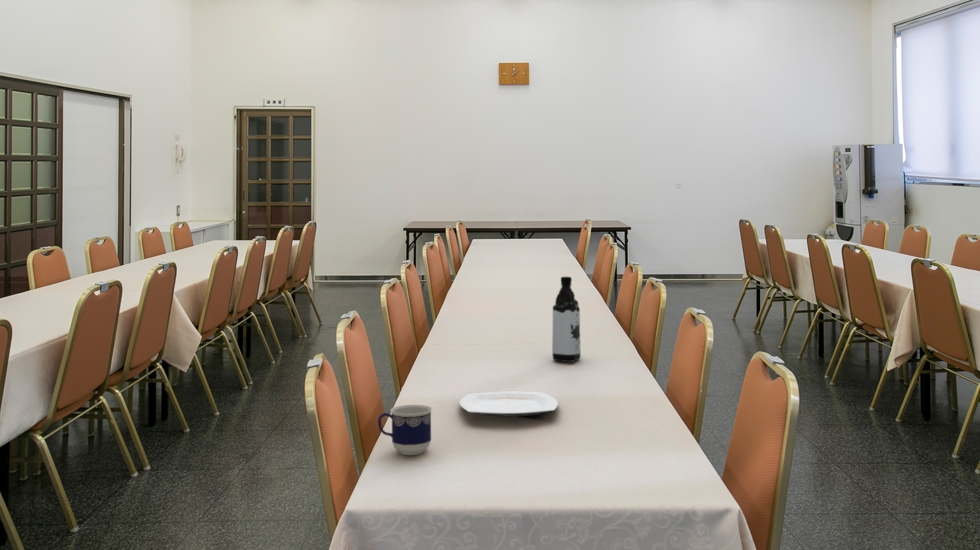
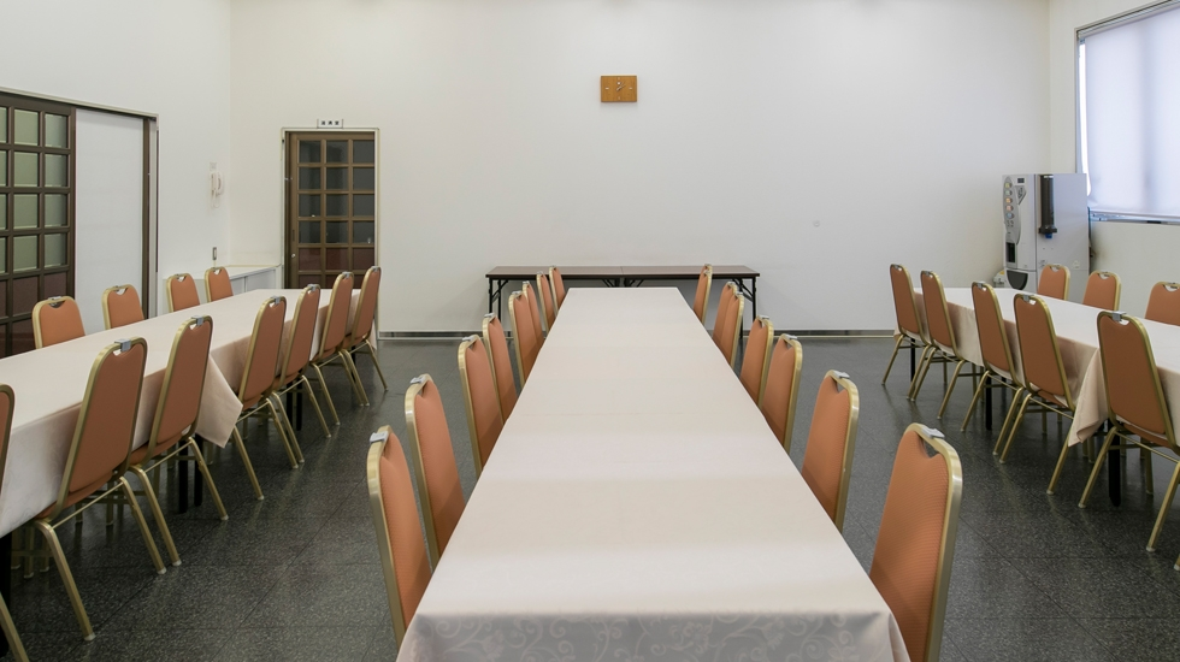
- cup (405, 430)
- water bottle (566, 318)
- plate (508, 404)
